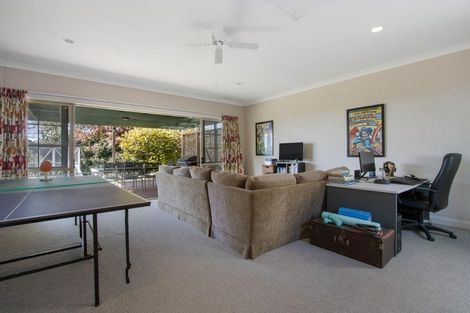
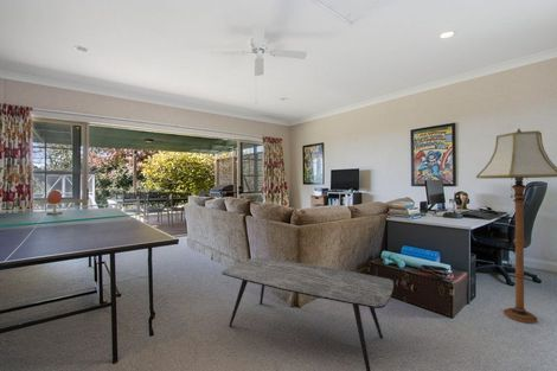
+ floor lamp (518, 222)
+ coffee table (305, 294)
